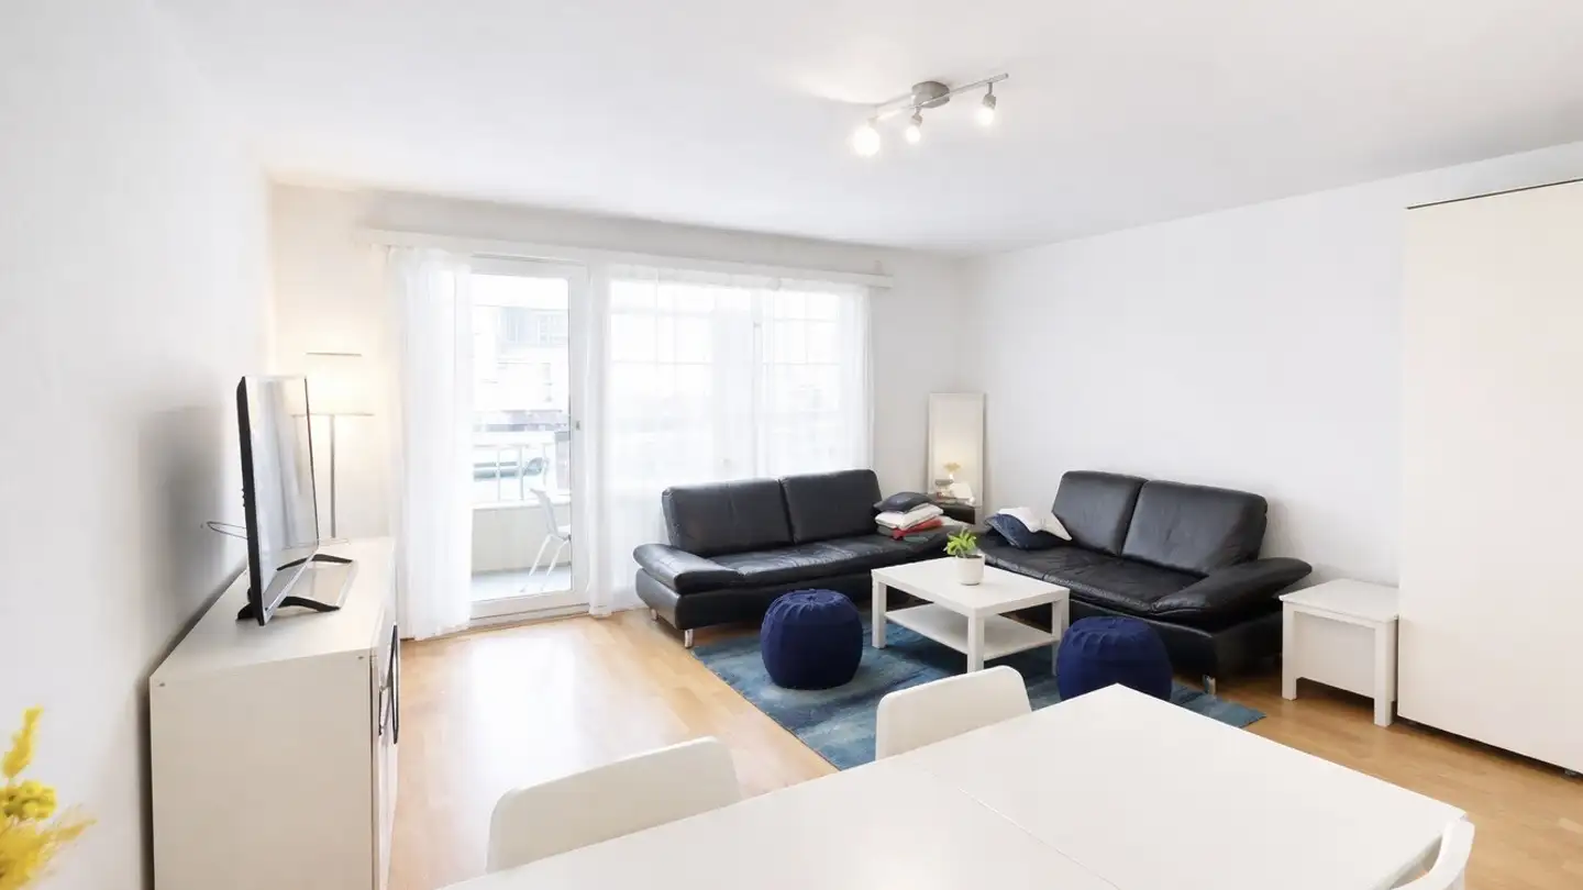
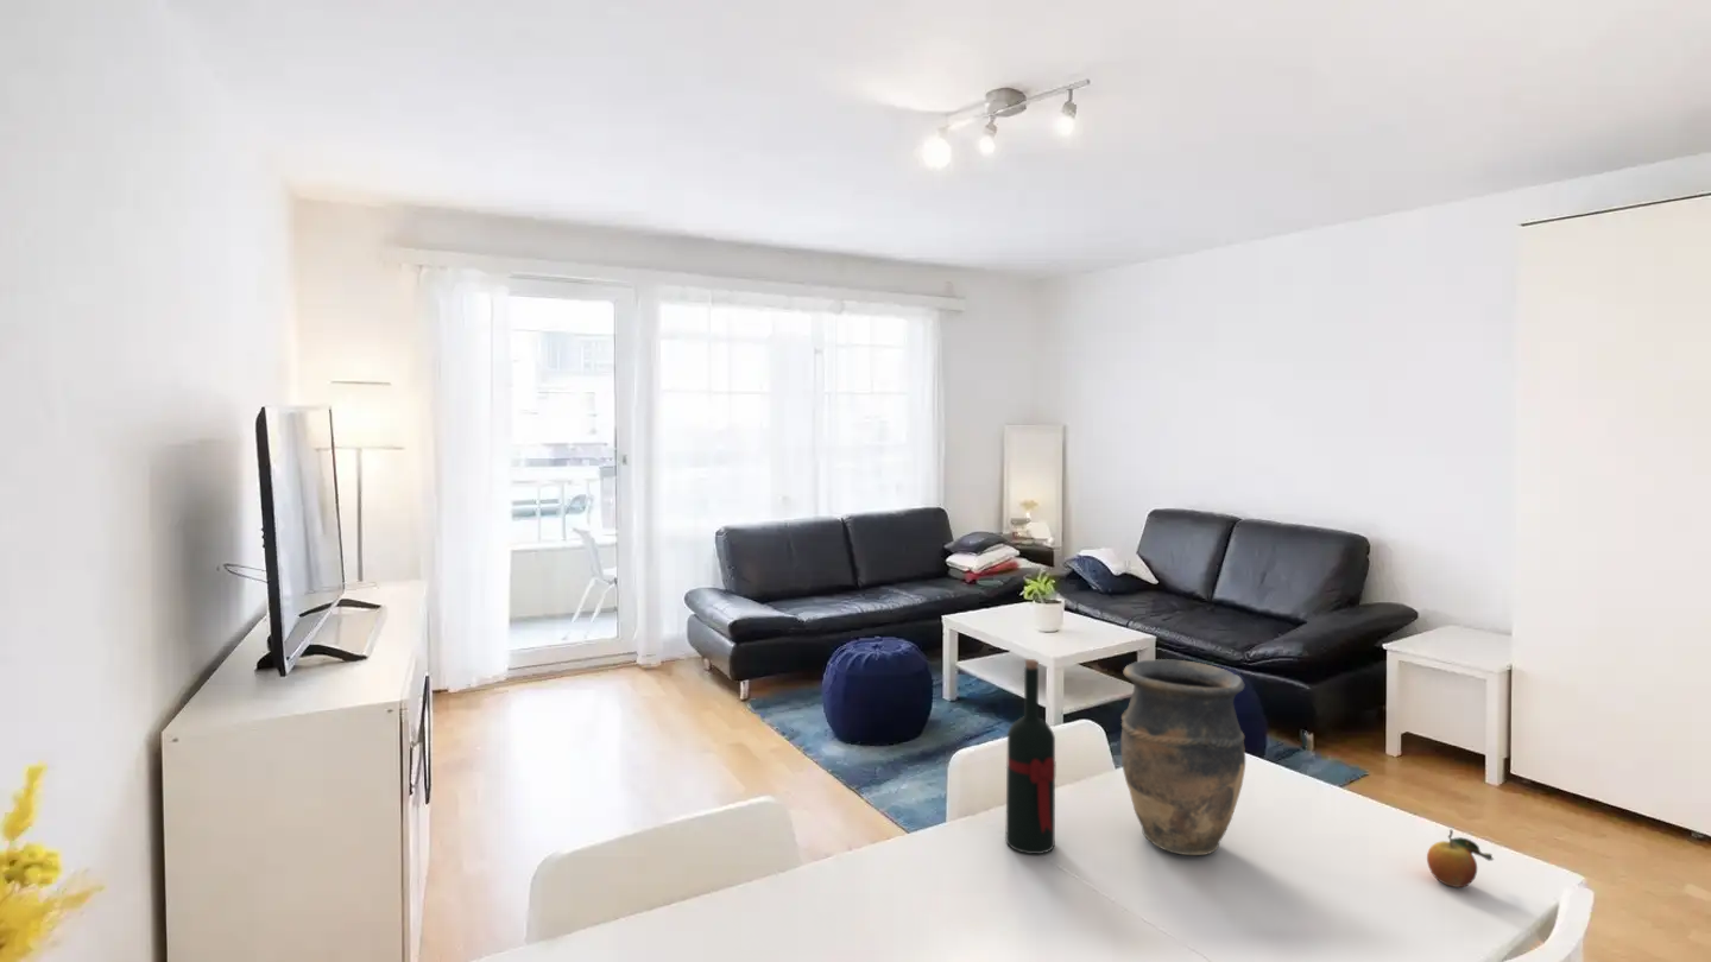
+ wine bottle (1034, 754)
+ vase (1181, 755)
+ fruit (1463, 855)
